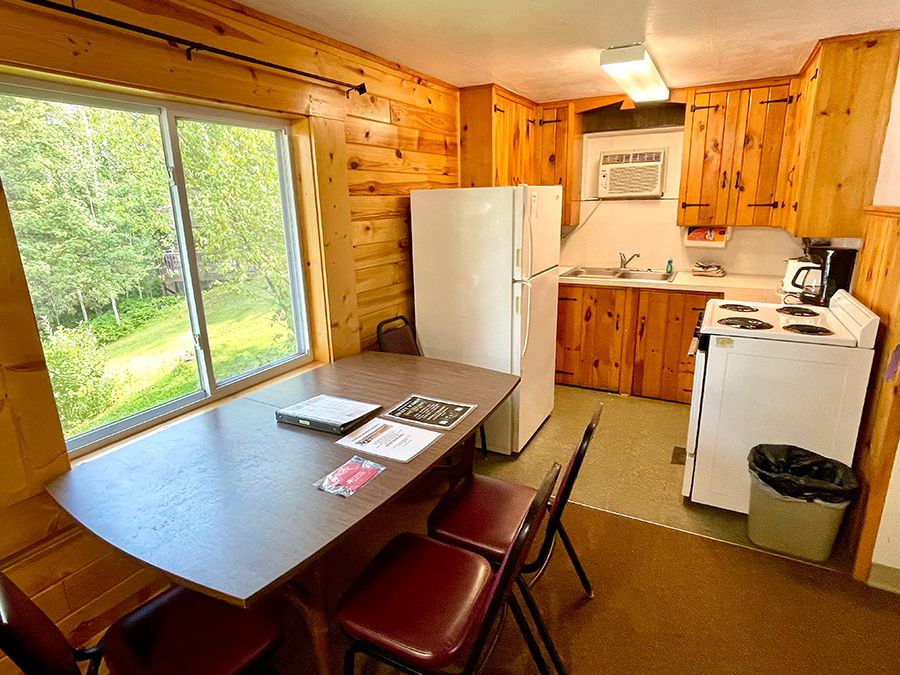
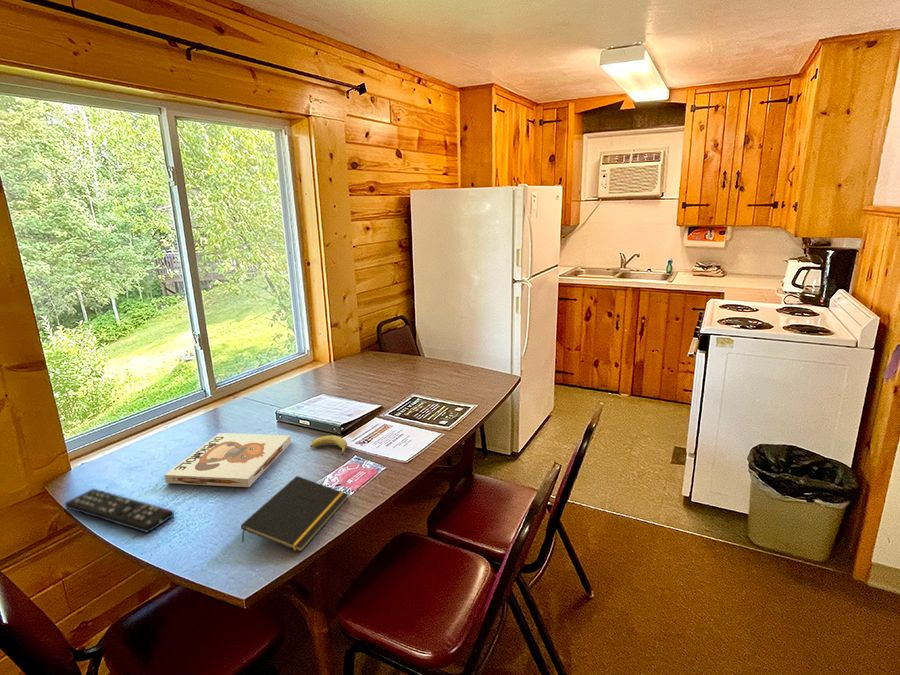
+ notepad (298, 510)
+ fruit (331, 443)
+ remote control (118, 508)
+ board game (232, 457)
